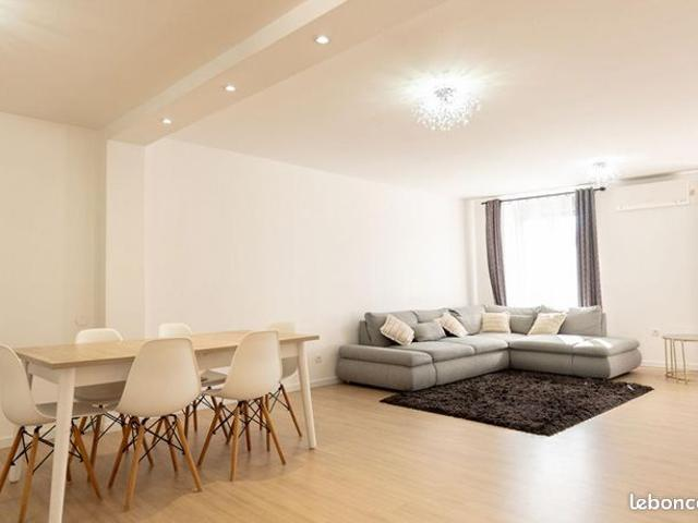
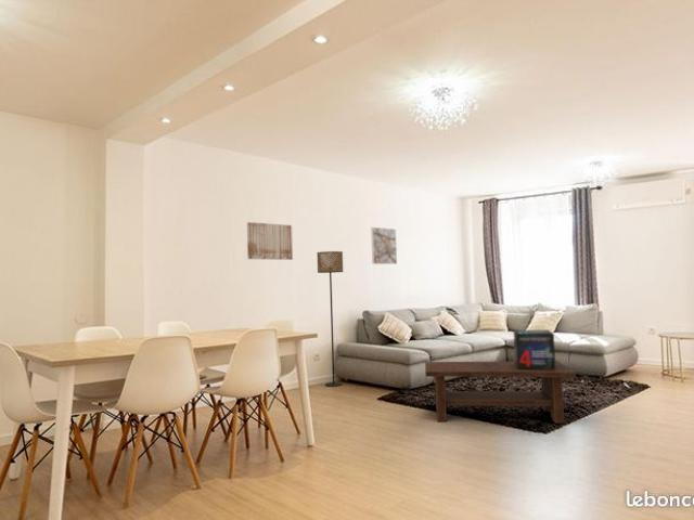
+ floor lamp (331, 317)
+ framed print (384, 246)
+ decorative box (534, 349)
+ wall art (270, 242)
+ coffee table (494, 391)
